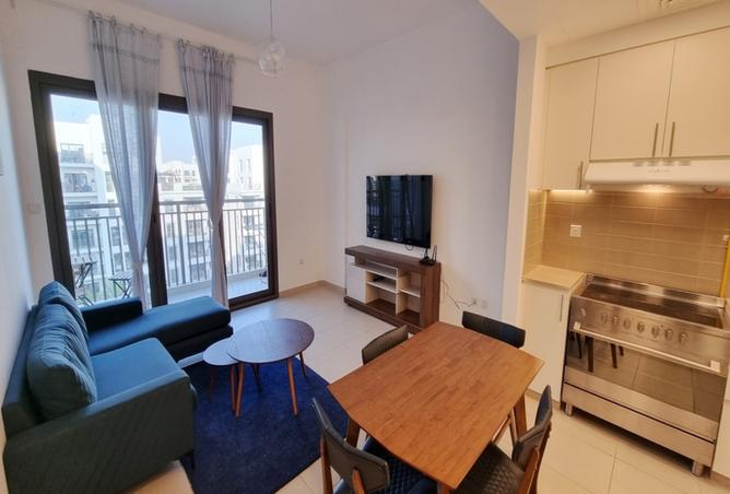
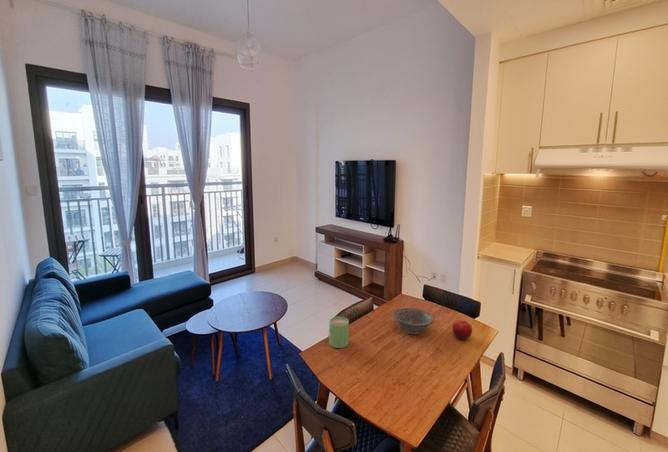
+ fruit (462, 329)
+ decorative bowl (412, 323)
+ mug (338, 333)
